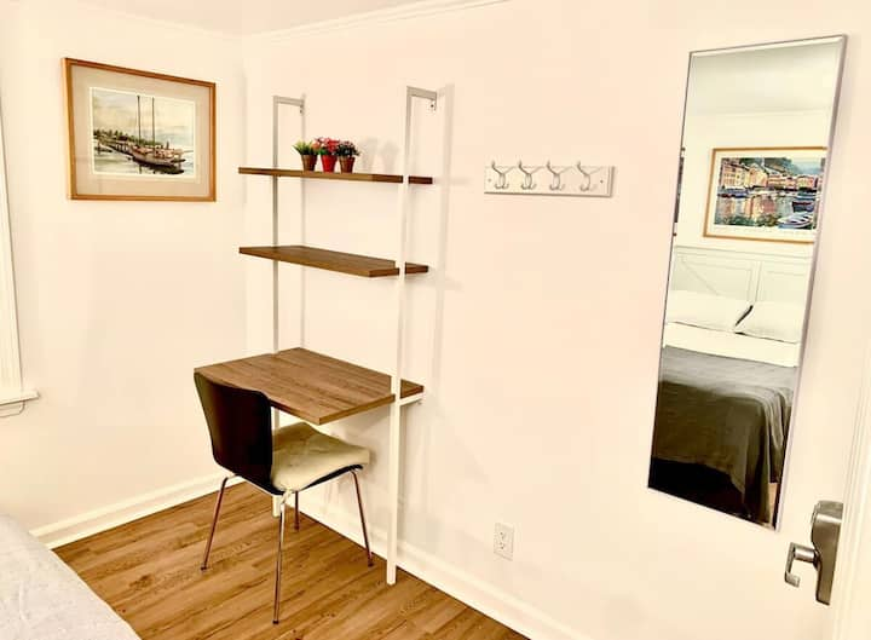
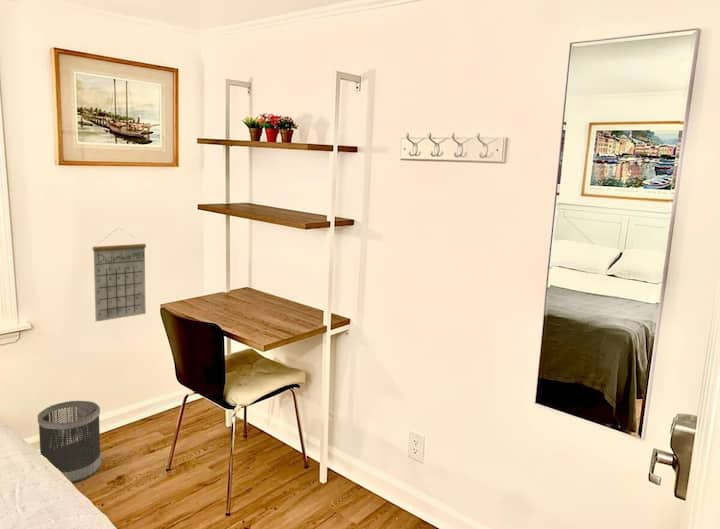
+ calendar (120, 273)
+ wastebasket (70, 440)
